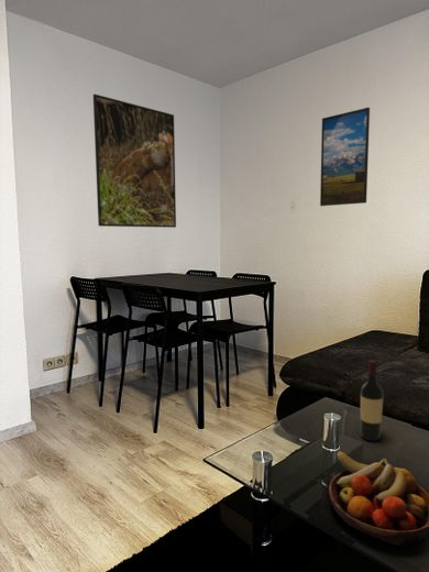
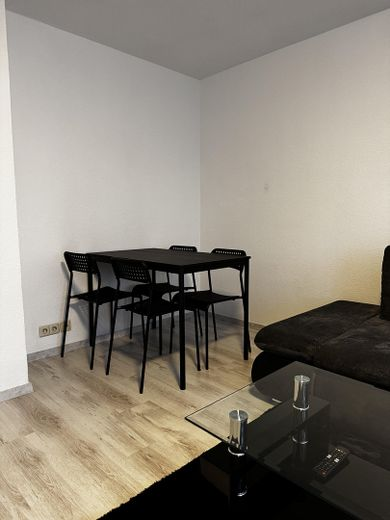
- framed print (138, 166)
- fruit bowl (380, 492)
- wine bottle (371, 399)
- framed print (343, 158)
